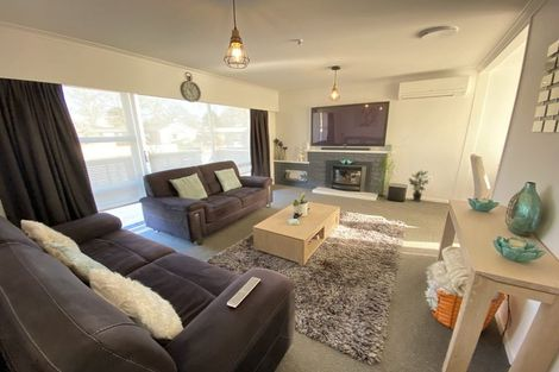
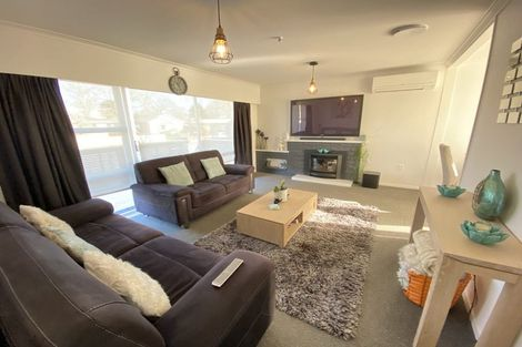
- potted plant (417, 184)
